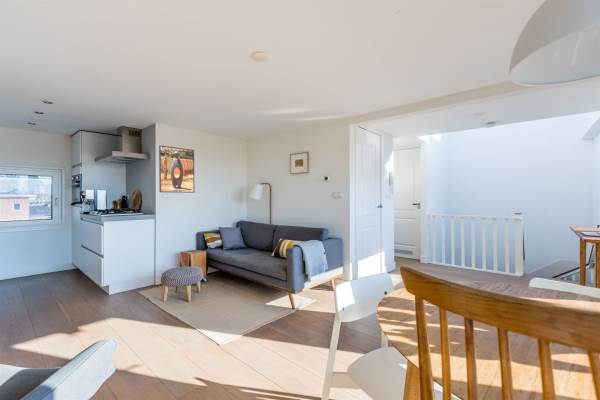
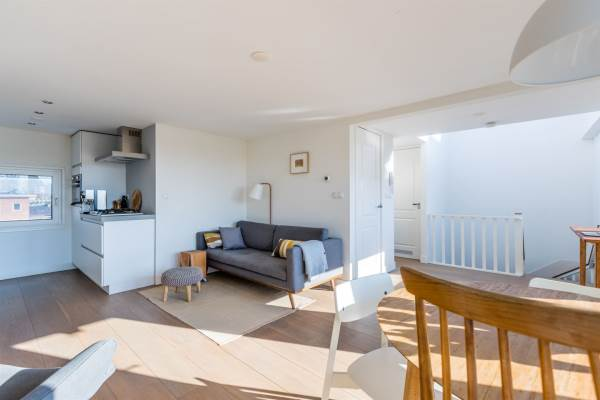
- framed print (177, 170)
